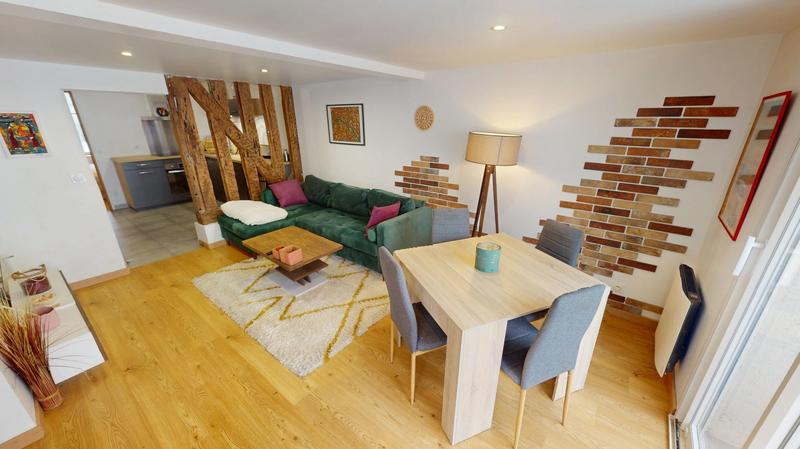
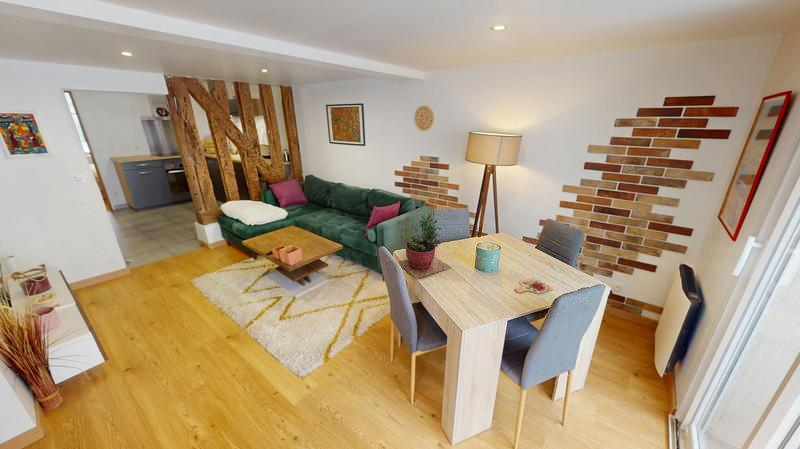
+ cutting board (529, 285)
+ succulent plant (424, 242)
